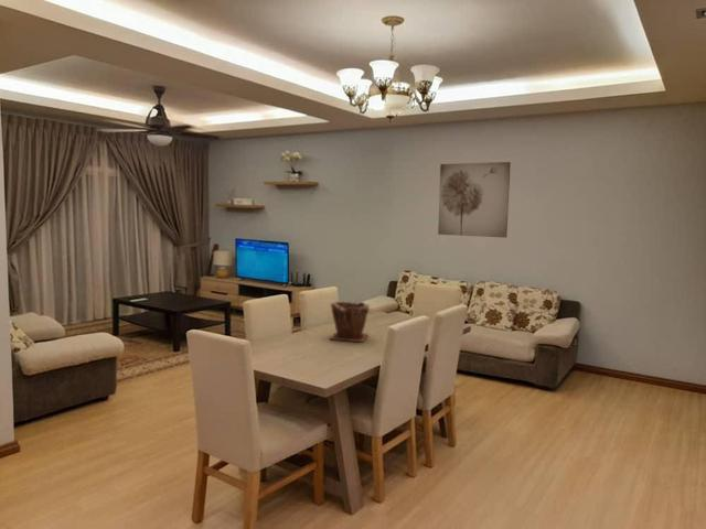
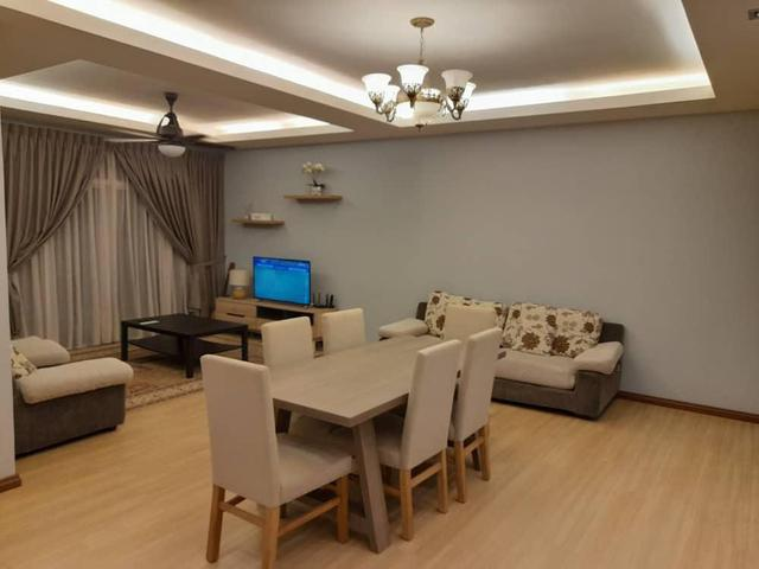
- plant pot (349, 320)
- wall art (472, 199)
